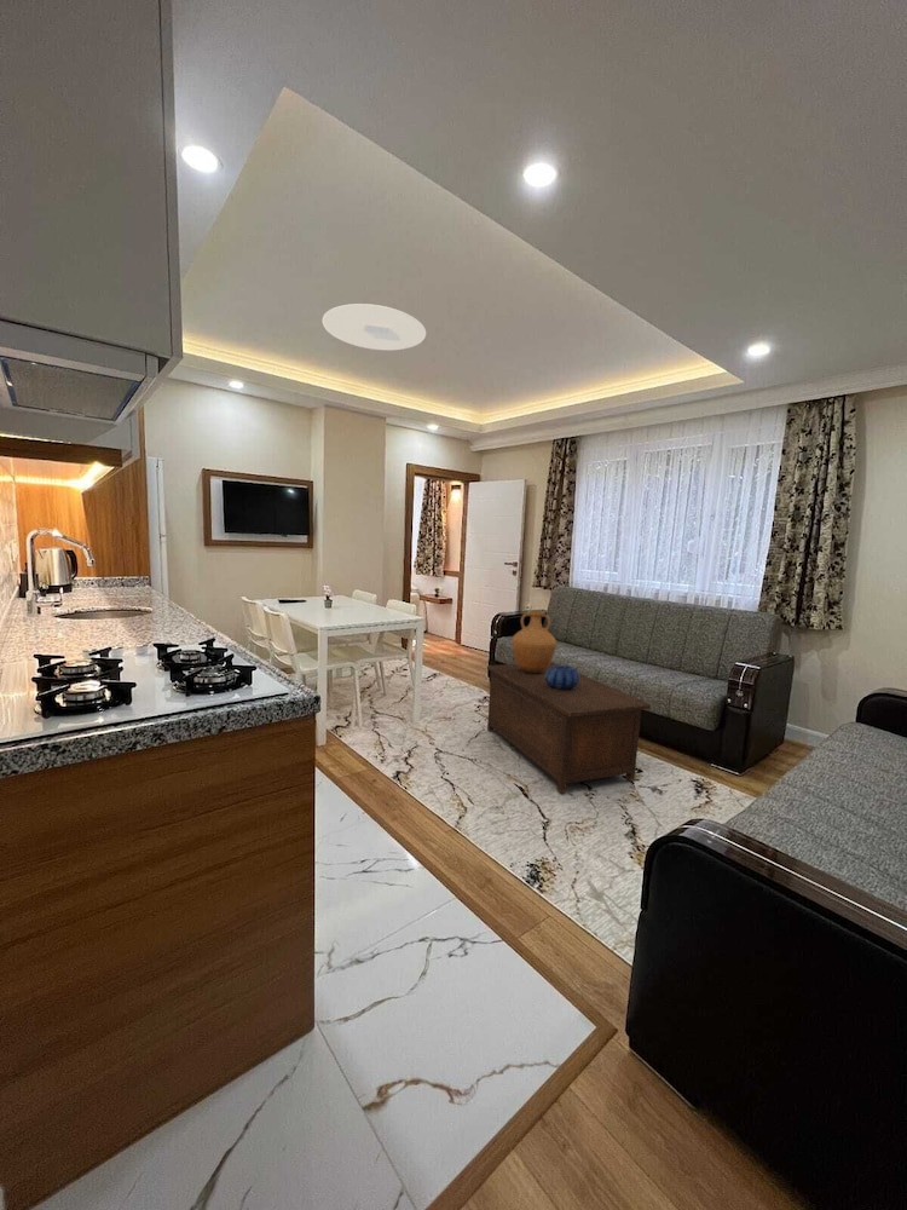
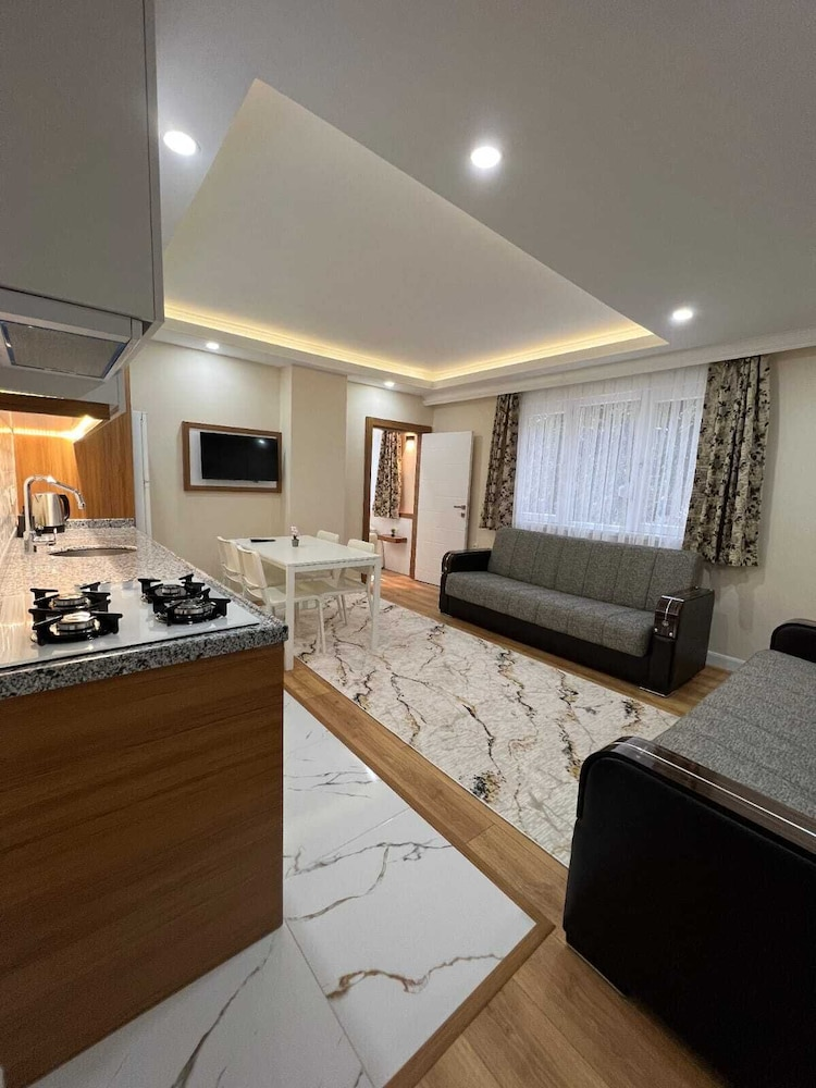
- vase (533, 641)
- cabinet (556, 718)
- decorative bowl (562, 675)
- ceiling light (375, 324)
